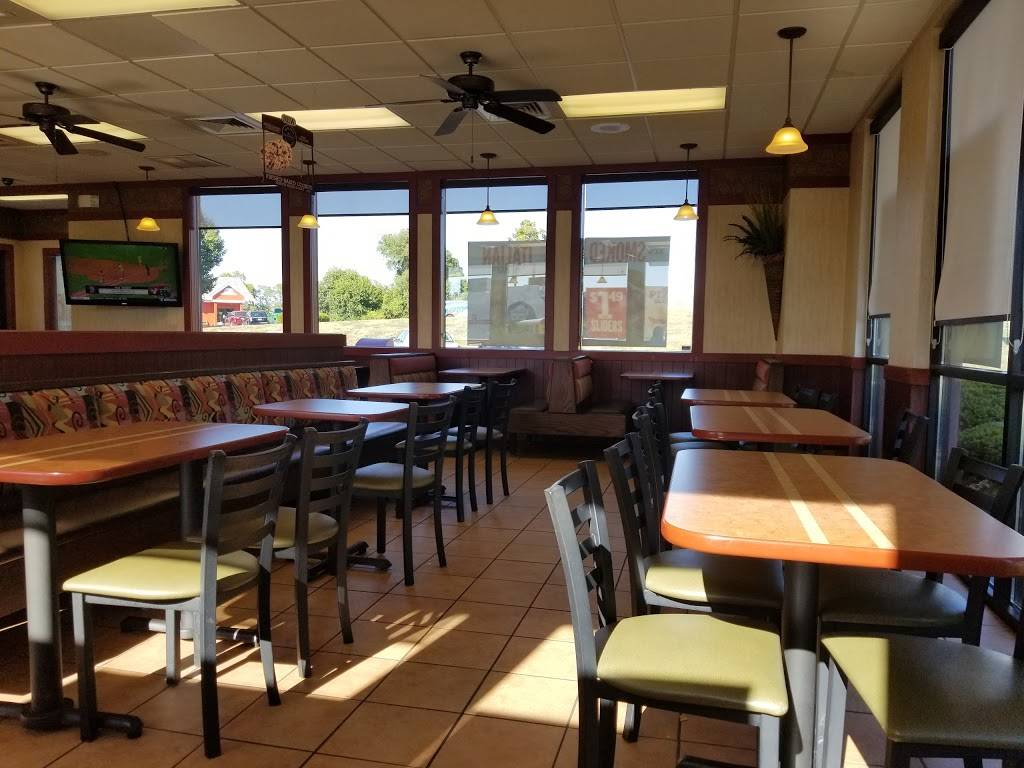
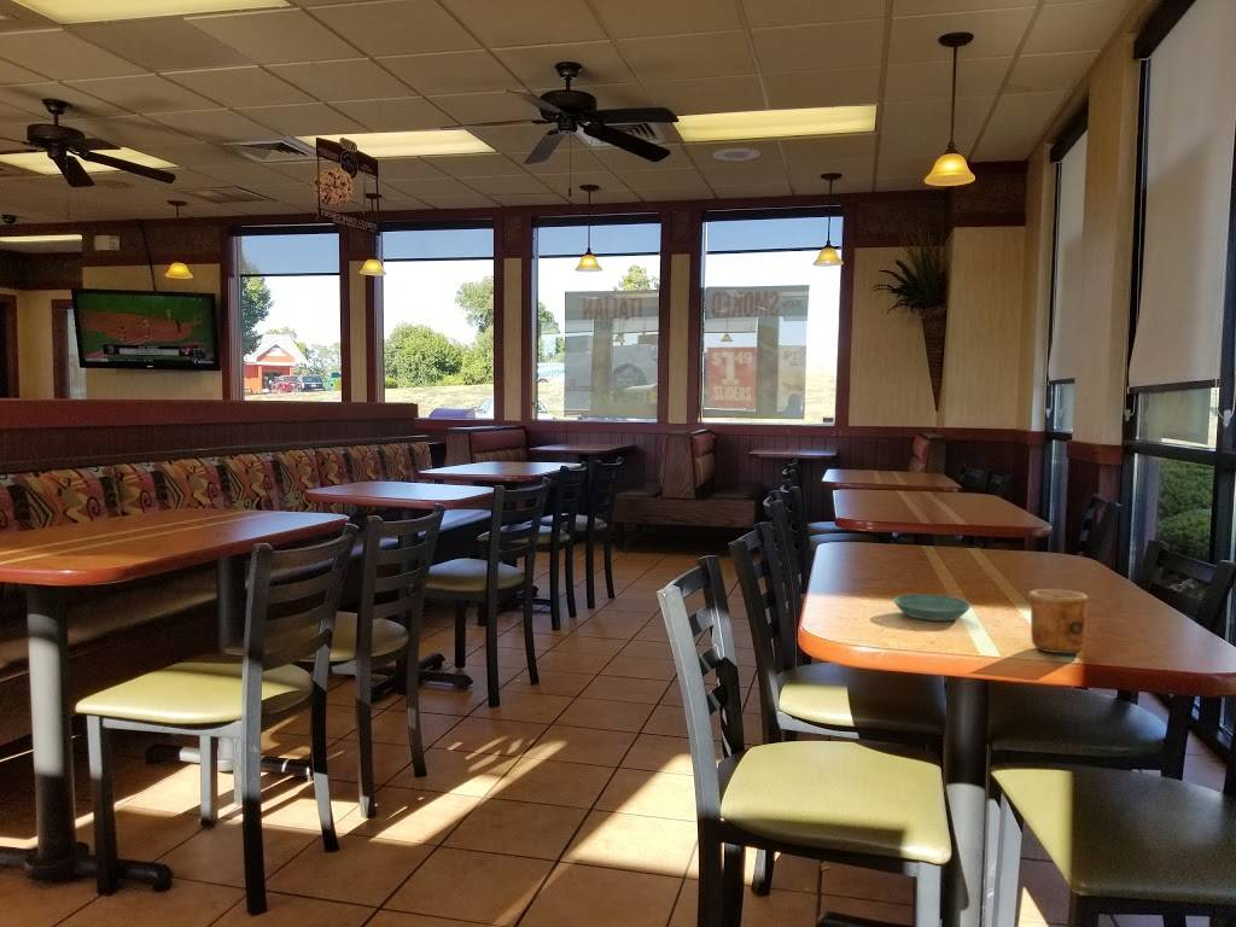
+ saucer (931, 608)
+ cup (1056, 620)
